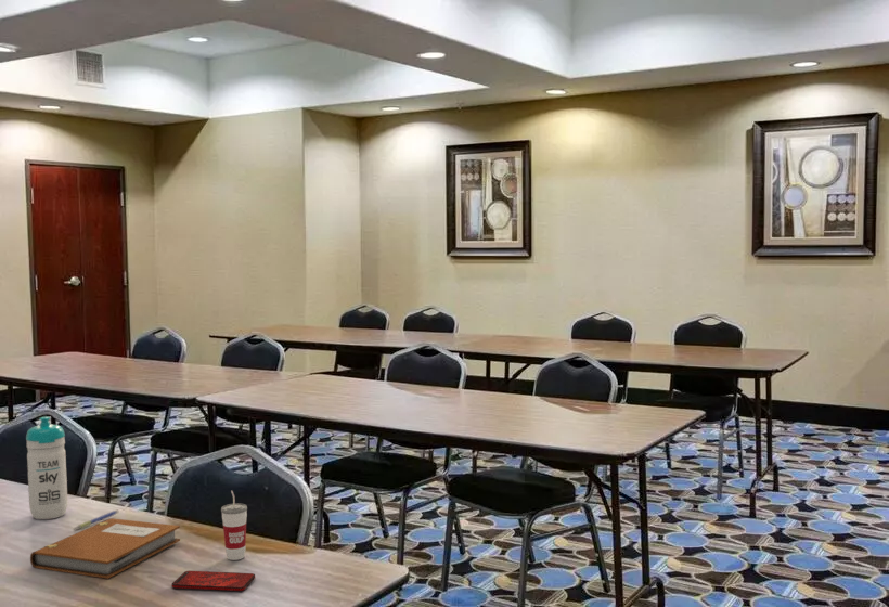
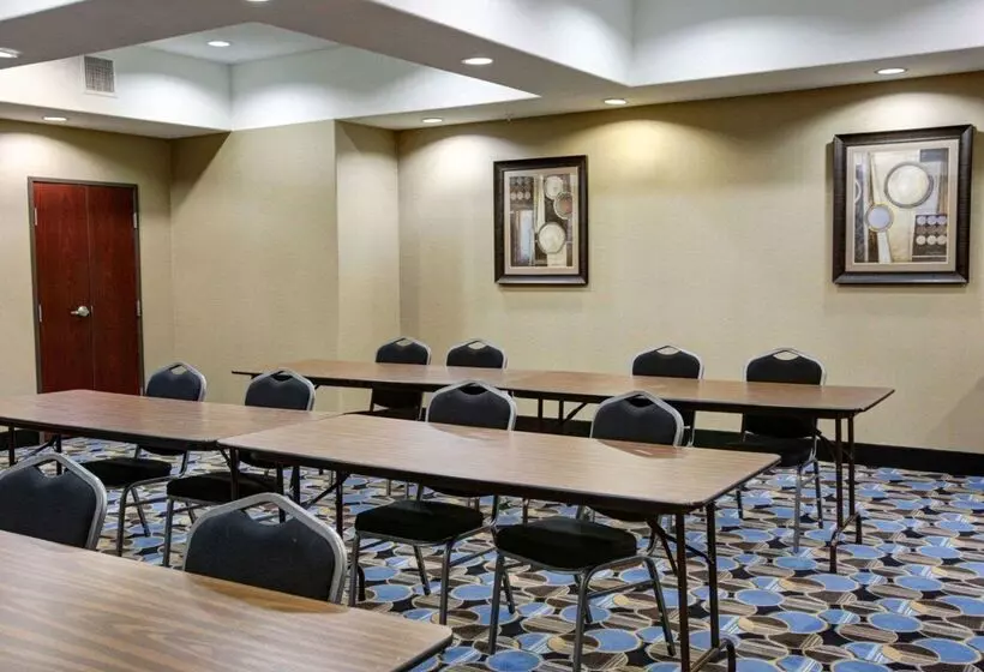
- smartphone (214, 580)
- pen (95, 519)
- water bottle (47, 466)
- notebook (109, 544)
- cup (234, 522)
